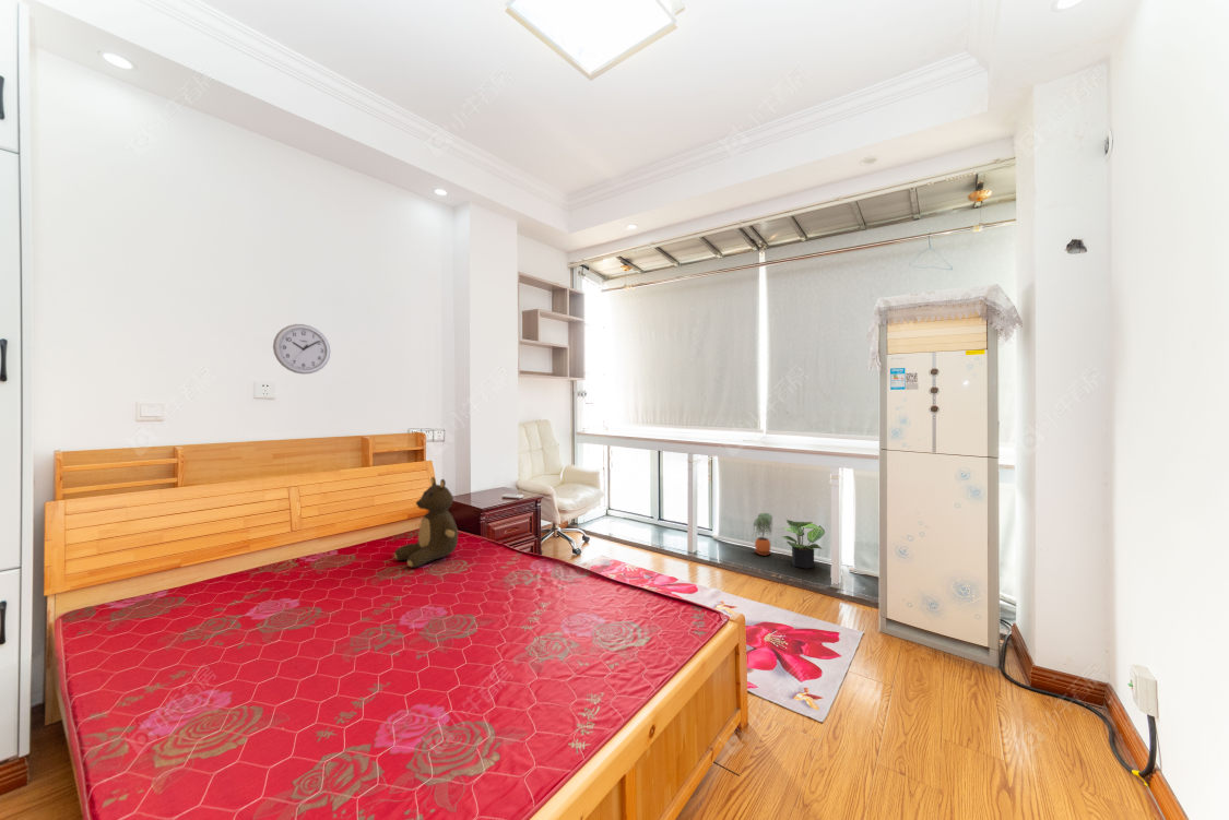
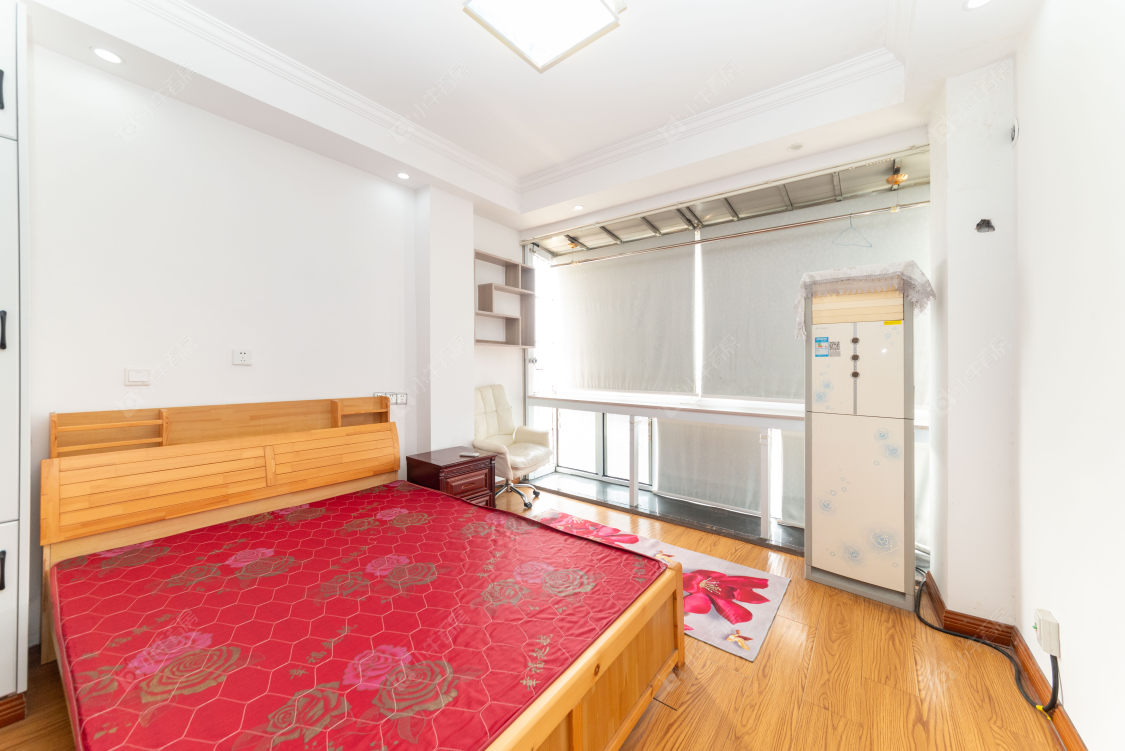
- teddy bear (427, 519)
- wall clock (303, 348)
- potted plant (799, 540)
- potted plant (763, 533)
